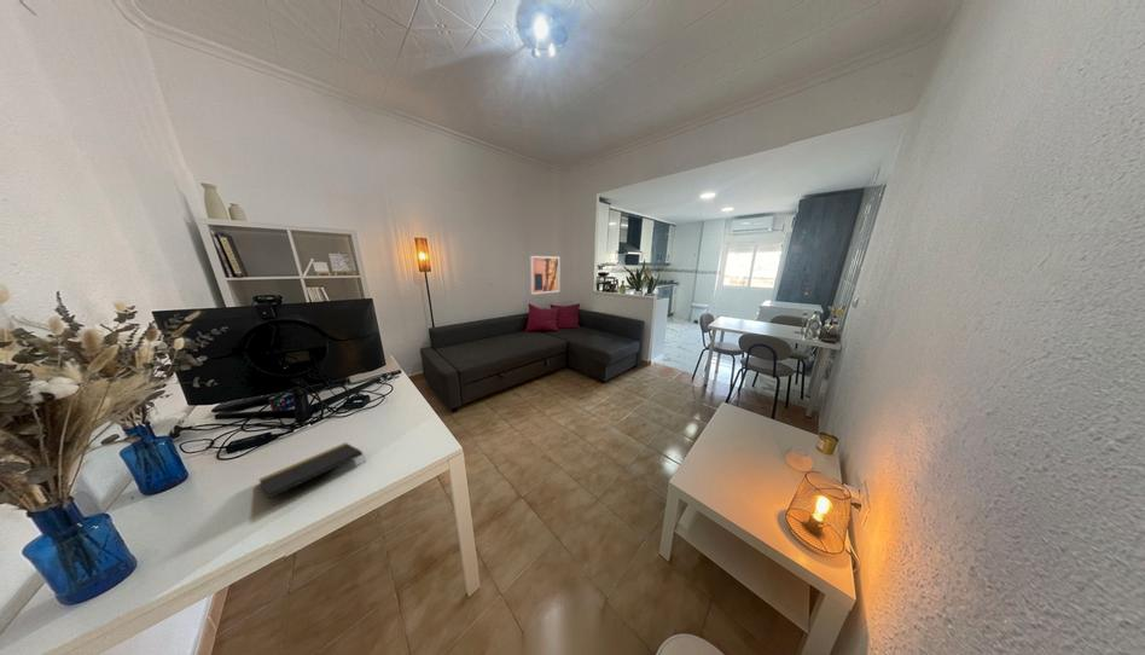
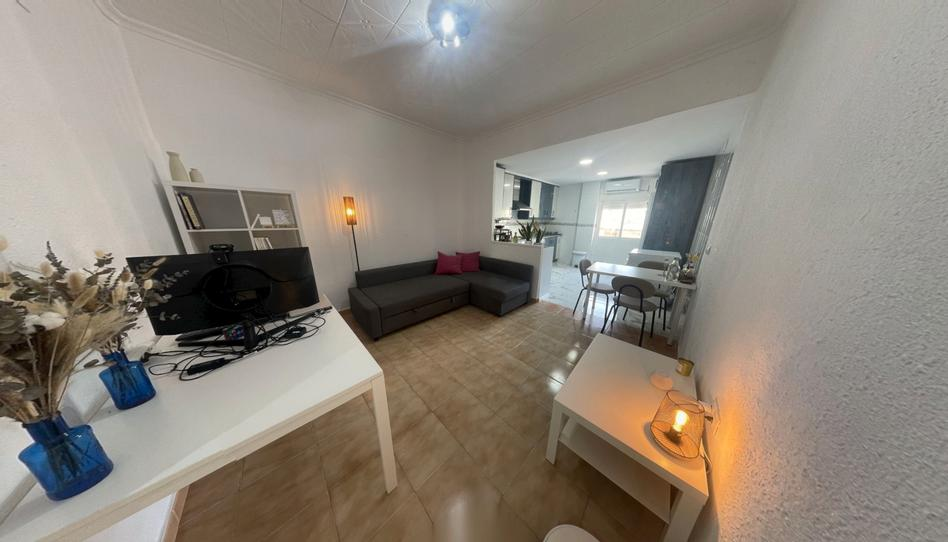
- notepad (313, 466)
- wall art (545, 274)
